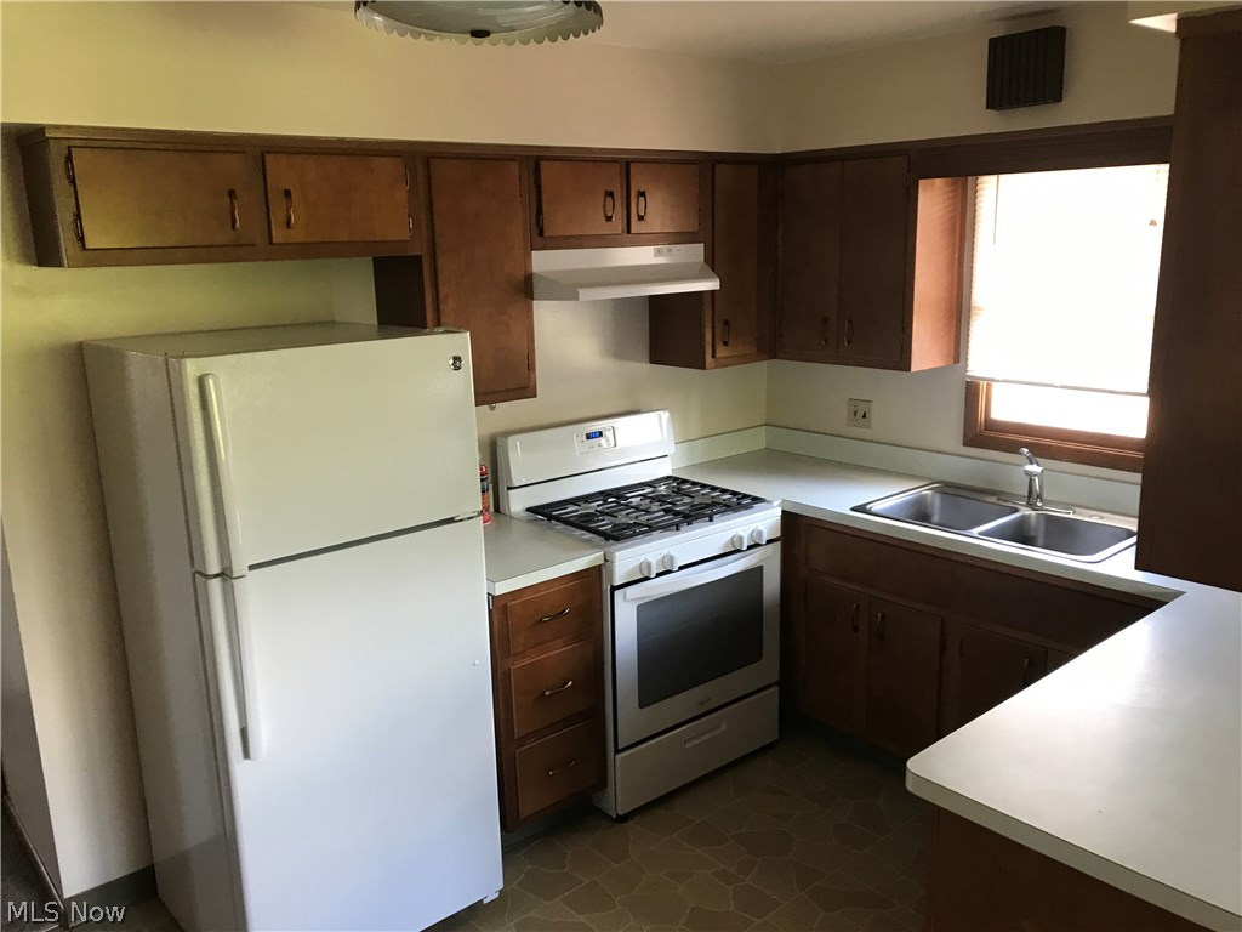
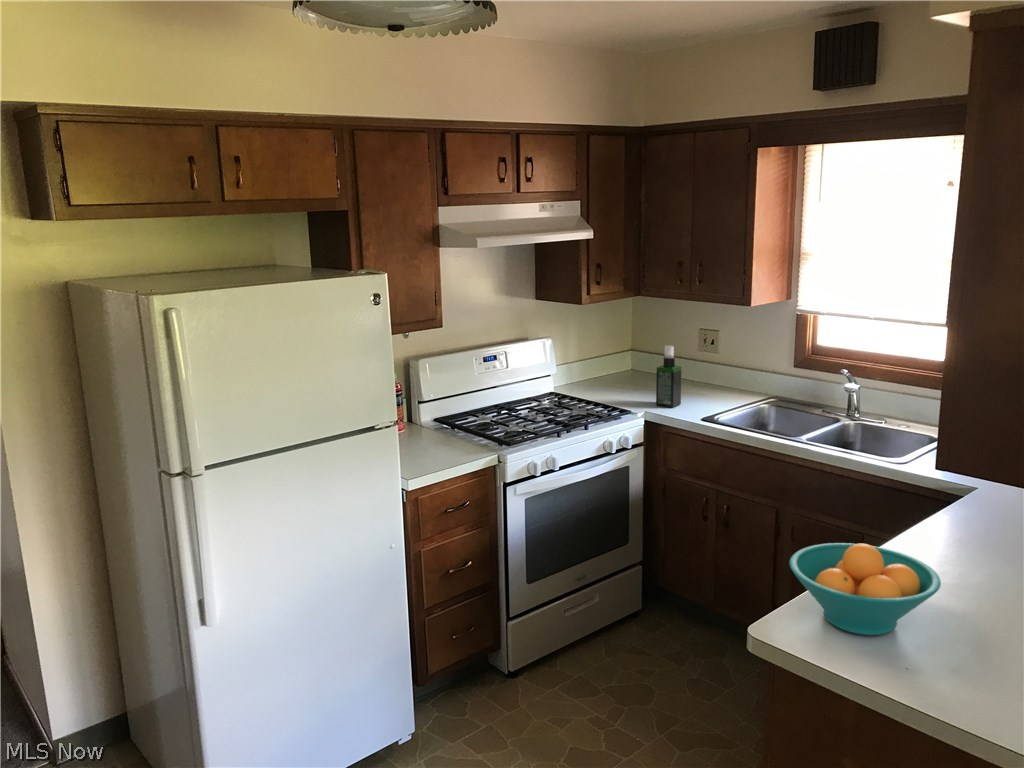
+ spray bottle (668, 375)
+ fruit bowl (861, 583)
